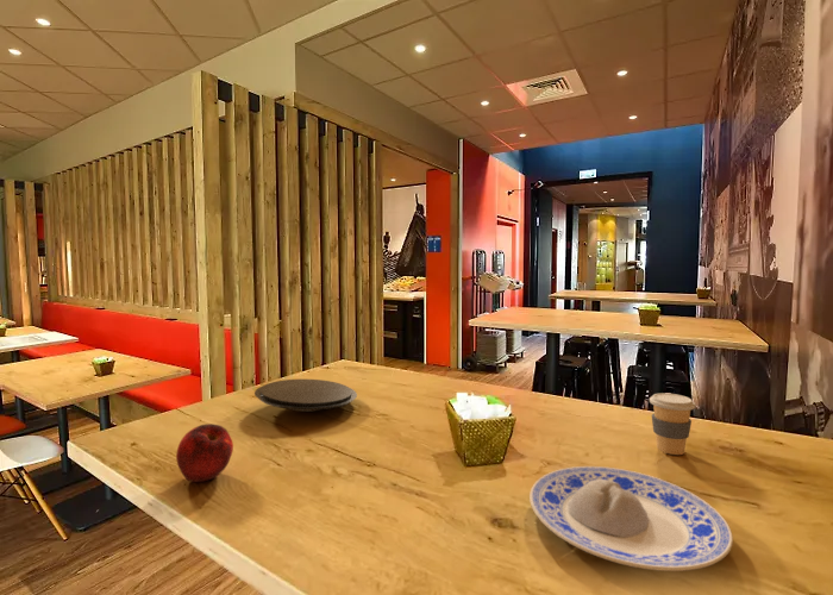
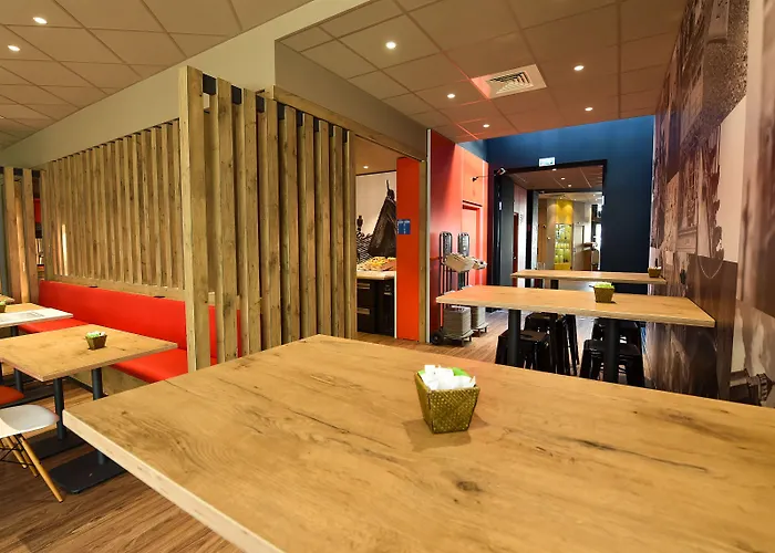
- apple (205, 452)
- plate (307, 396)
- coffee cup (671, 424)
- plate (621, 506)
